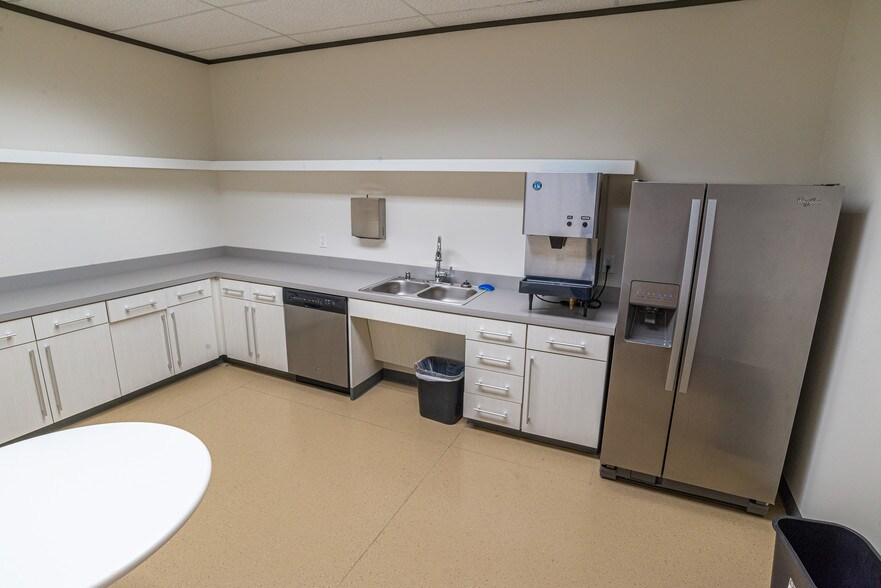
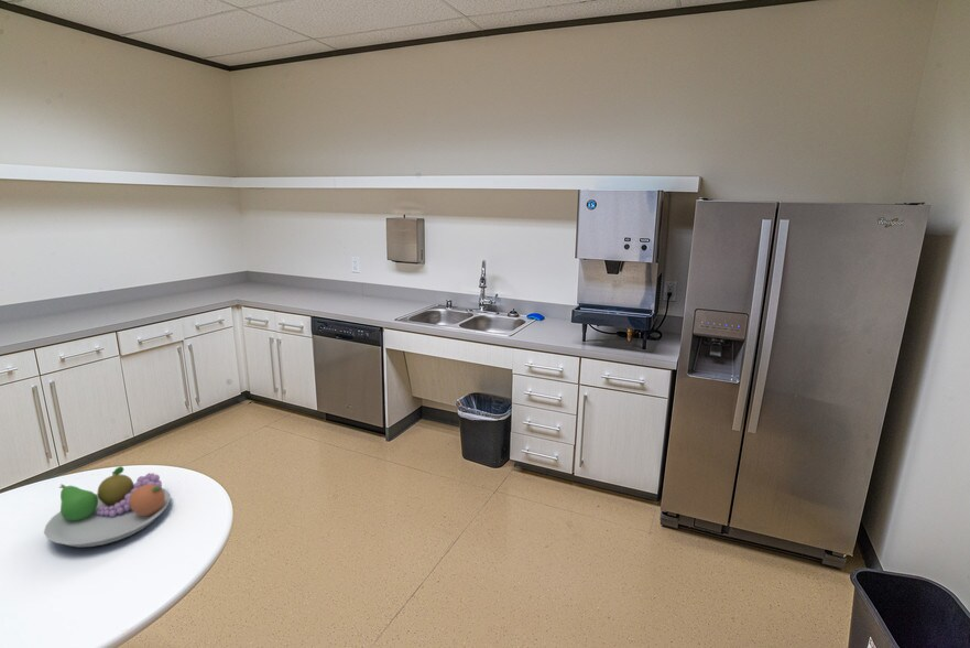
+ fruit bowl (107, 501)
